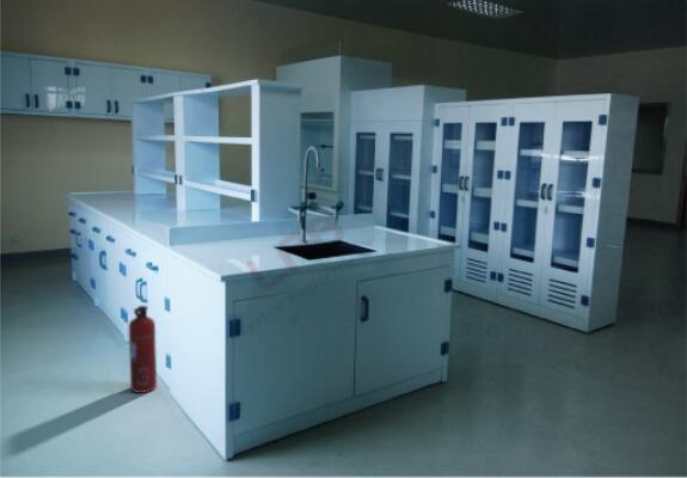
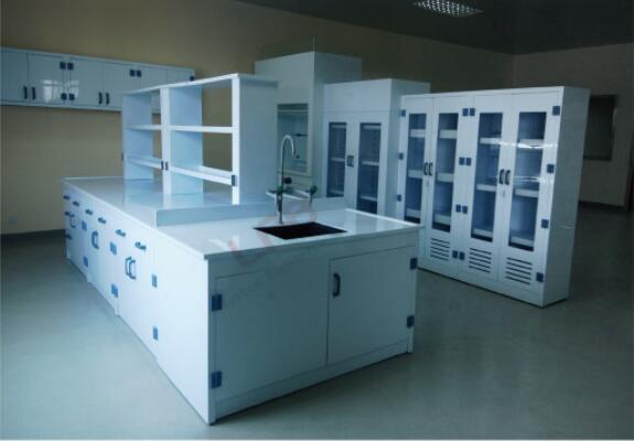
- fire extinguisher (142, 345)
